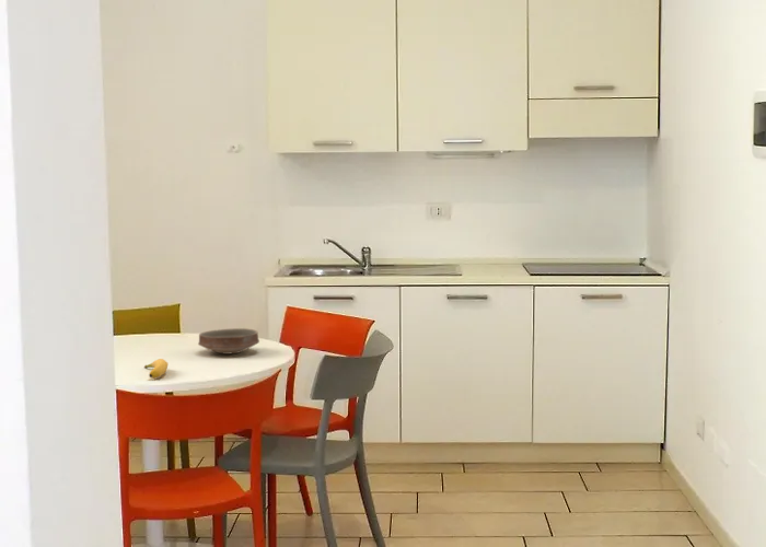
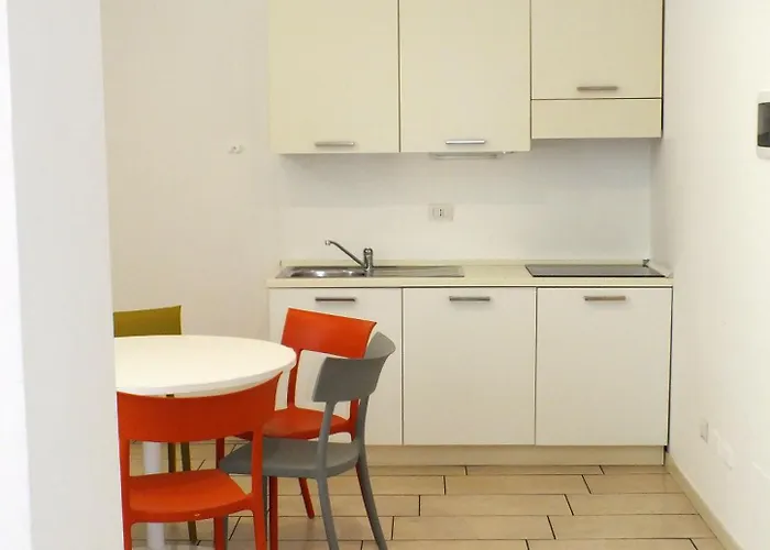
- banana (154, 366)
- ceramic bowl (229, 341)
